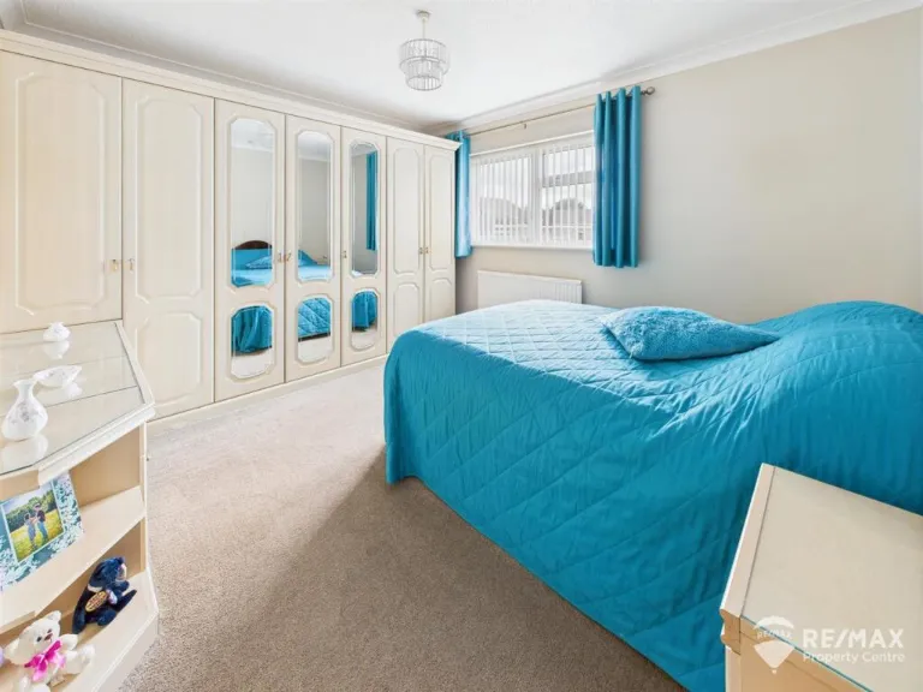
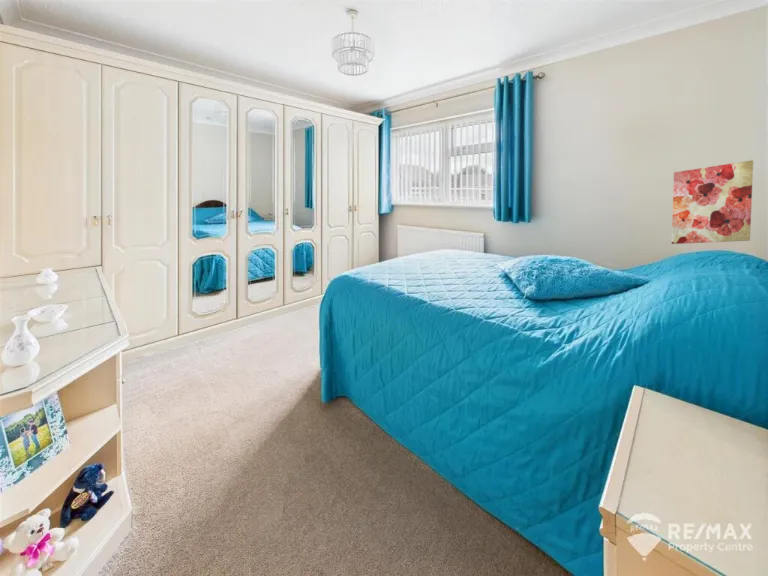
+ wall art (710, 204)
